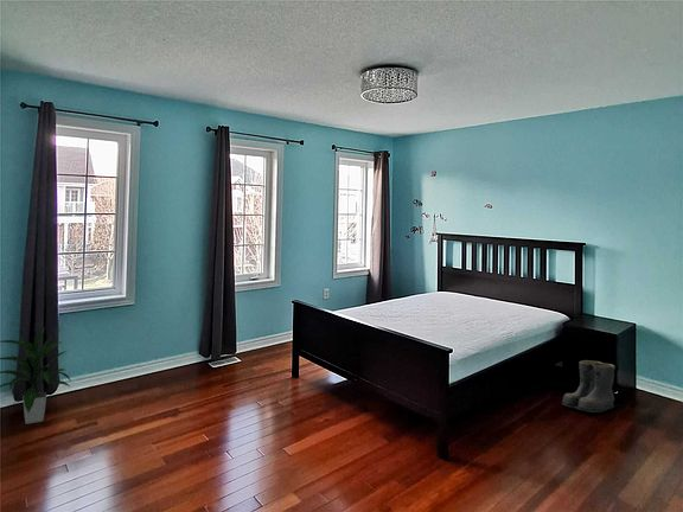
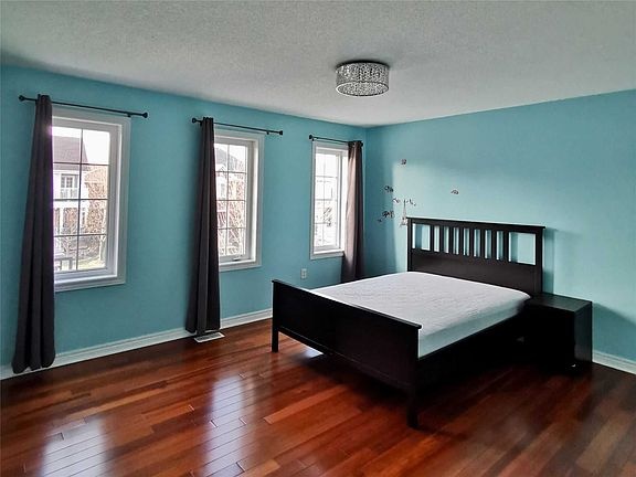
- indoor plant (34, 375)
- boots (588, 384)
